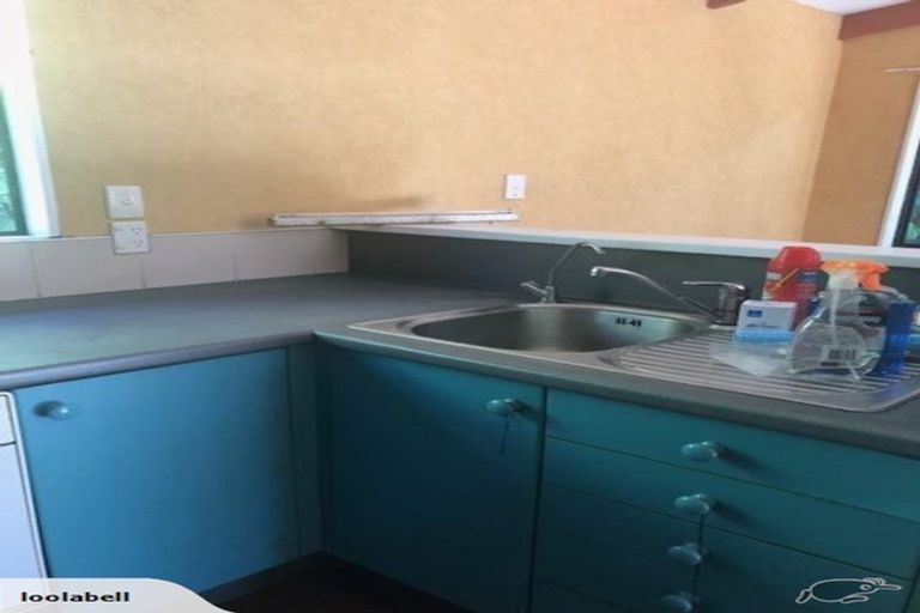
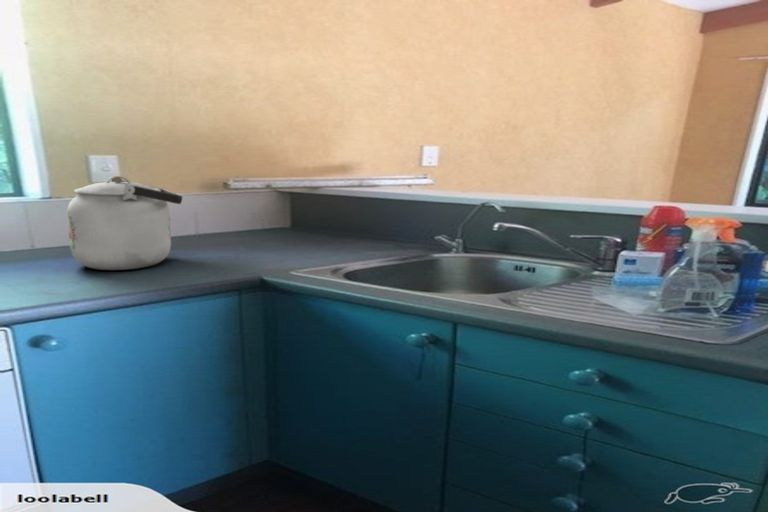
+ kettle (122, 219)
